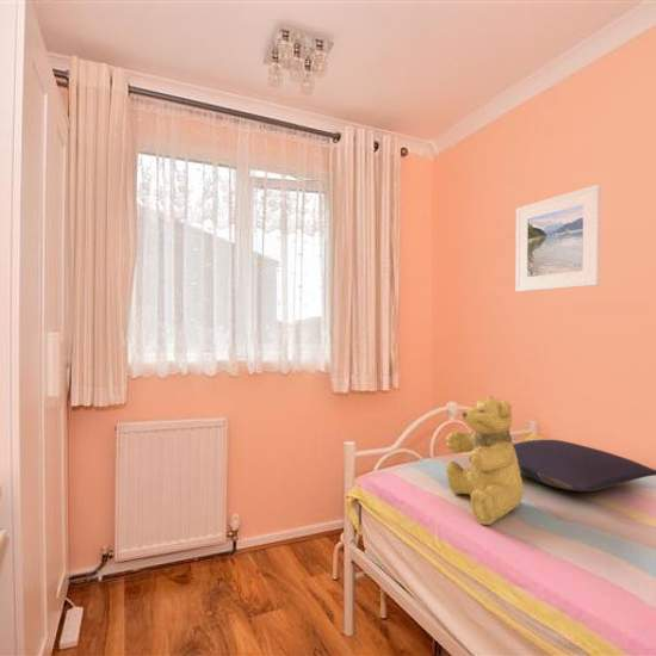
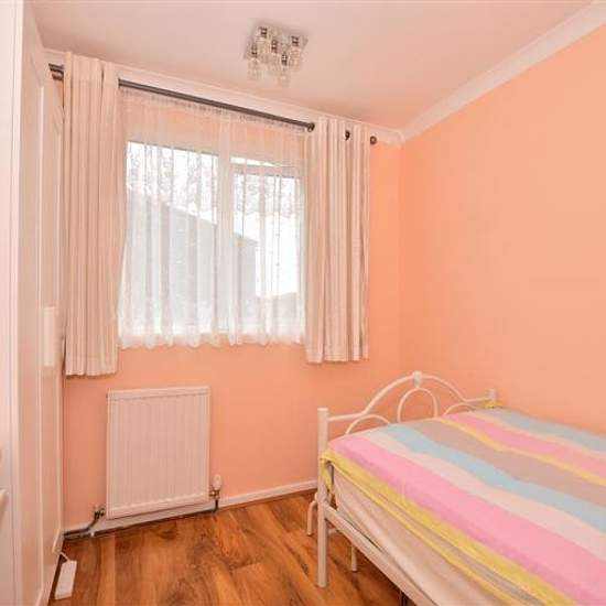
- pillow (564, 462)
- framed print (553, 242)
- teddy bear (488, 452)
